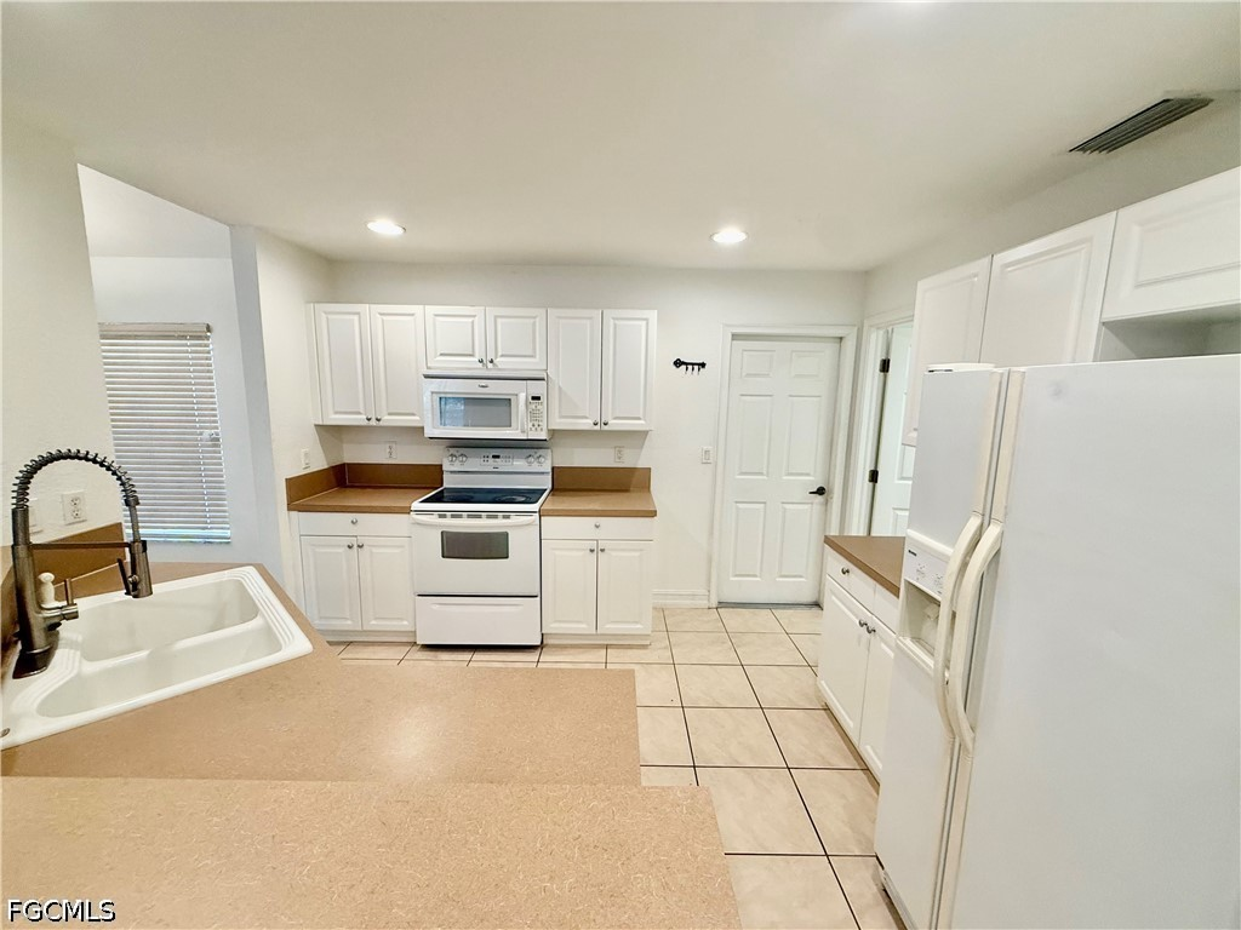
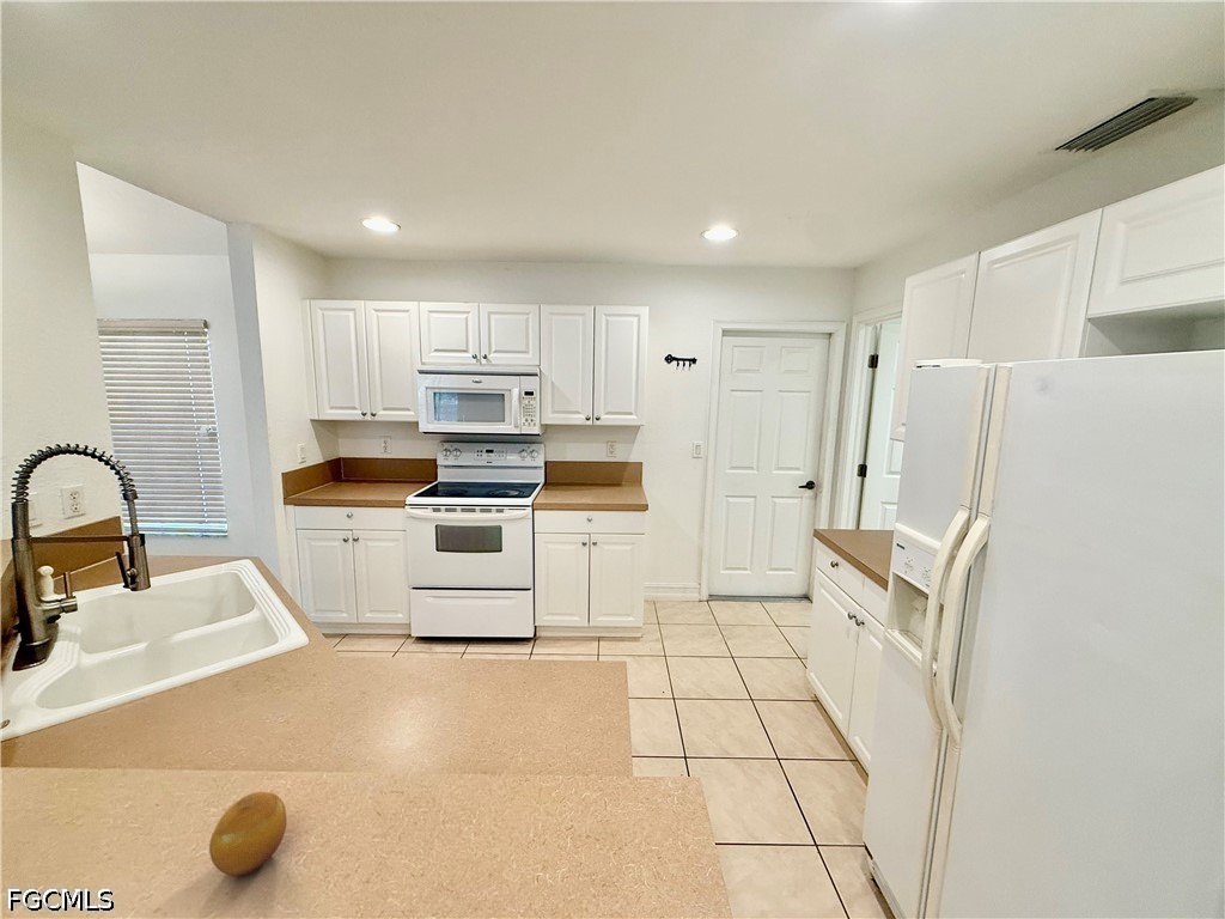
+ fruit (249, 830)
